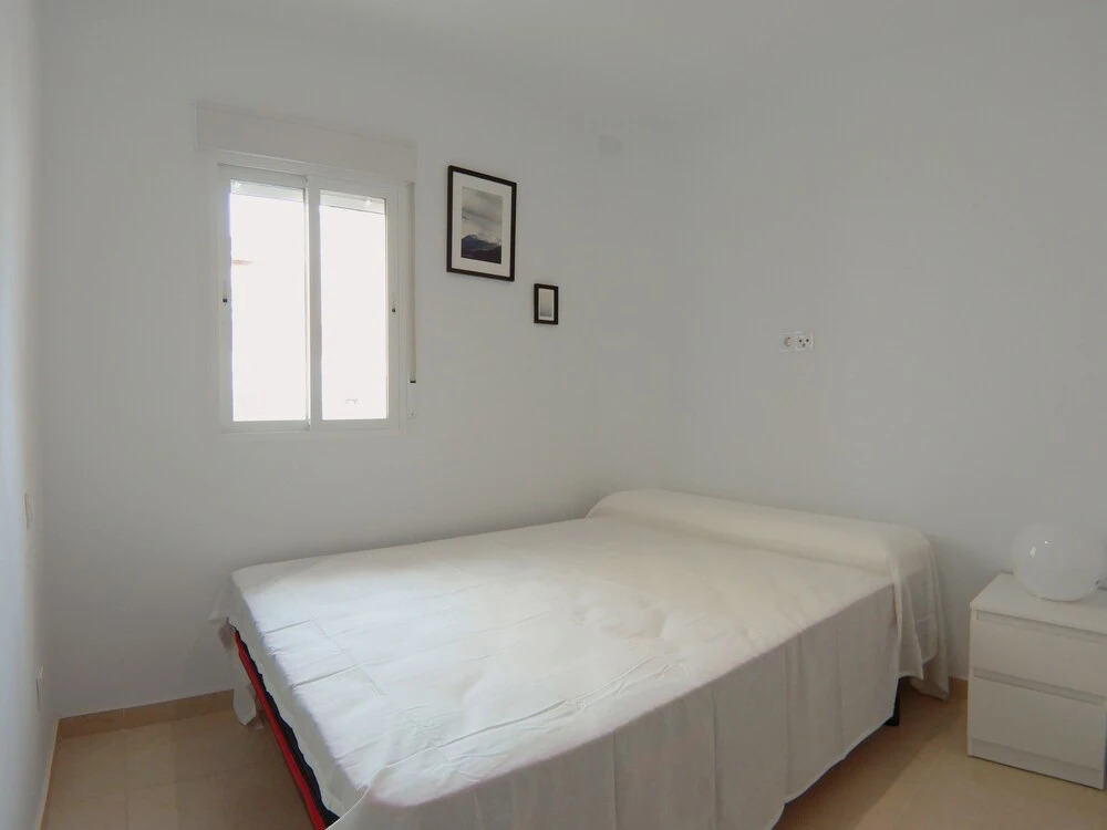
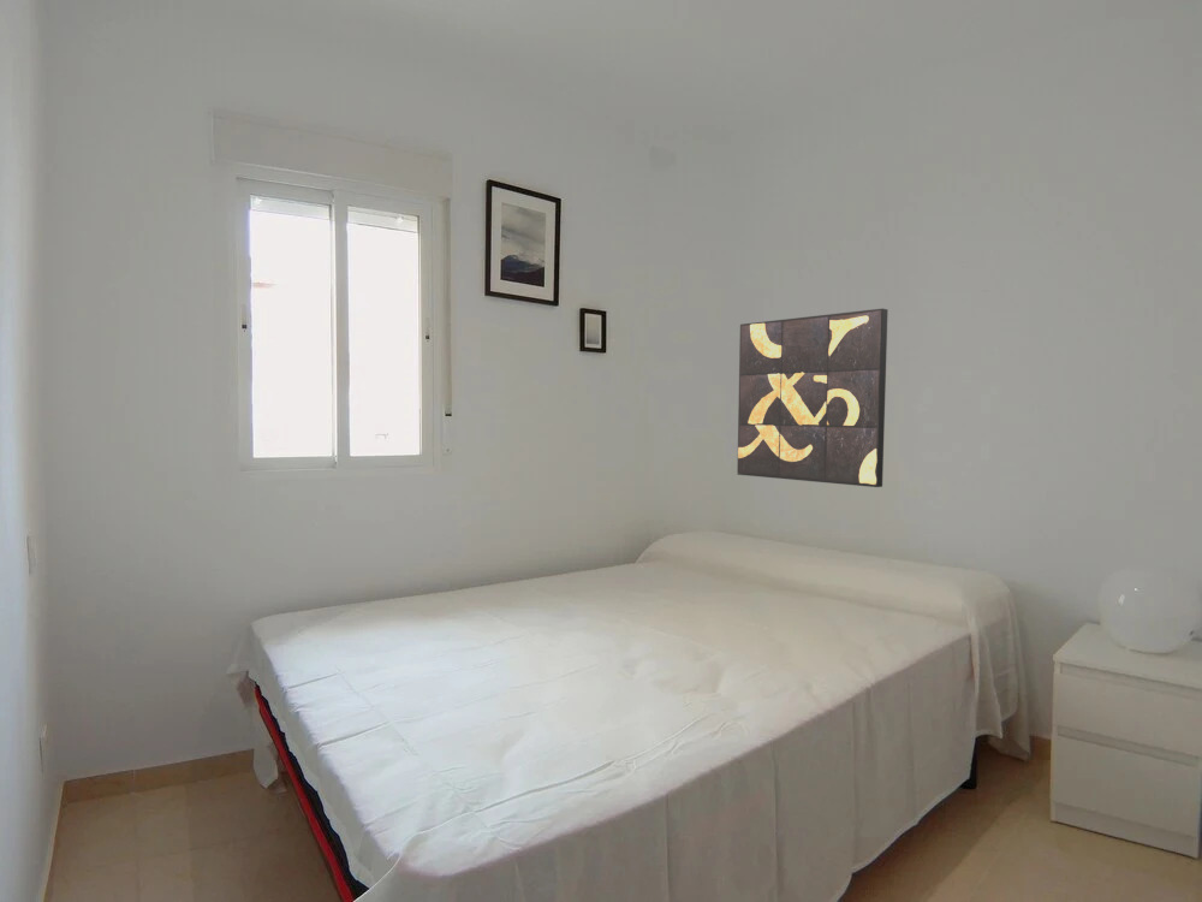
+ wall art (805, 399)
